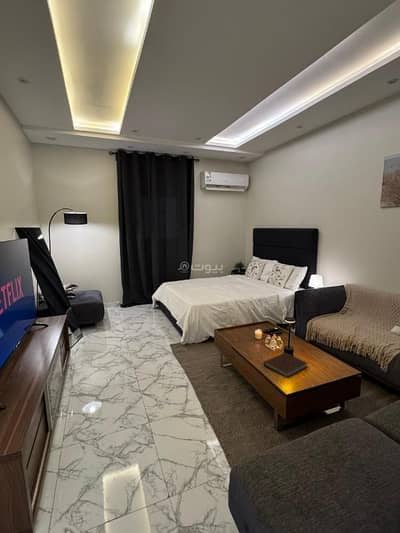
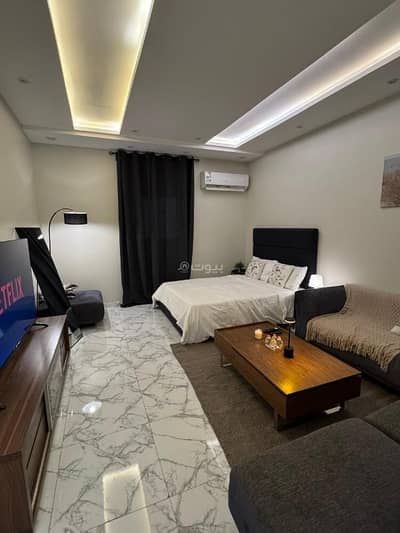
- notebook (285, 364)
